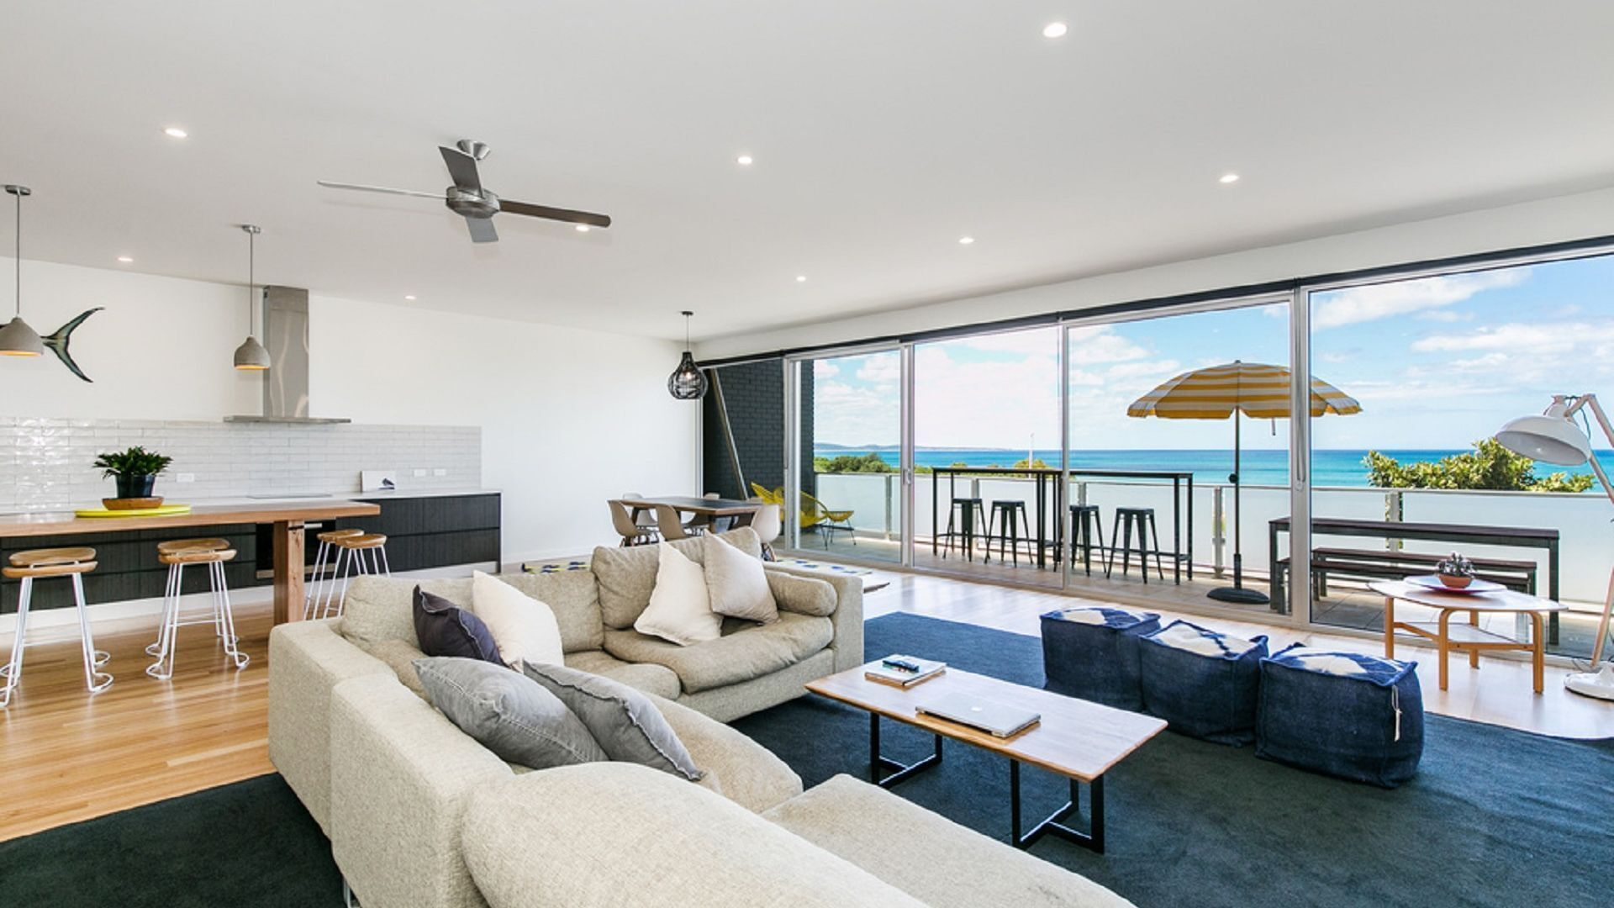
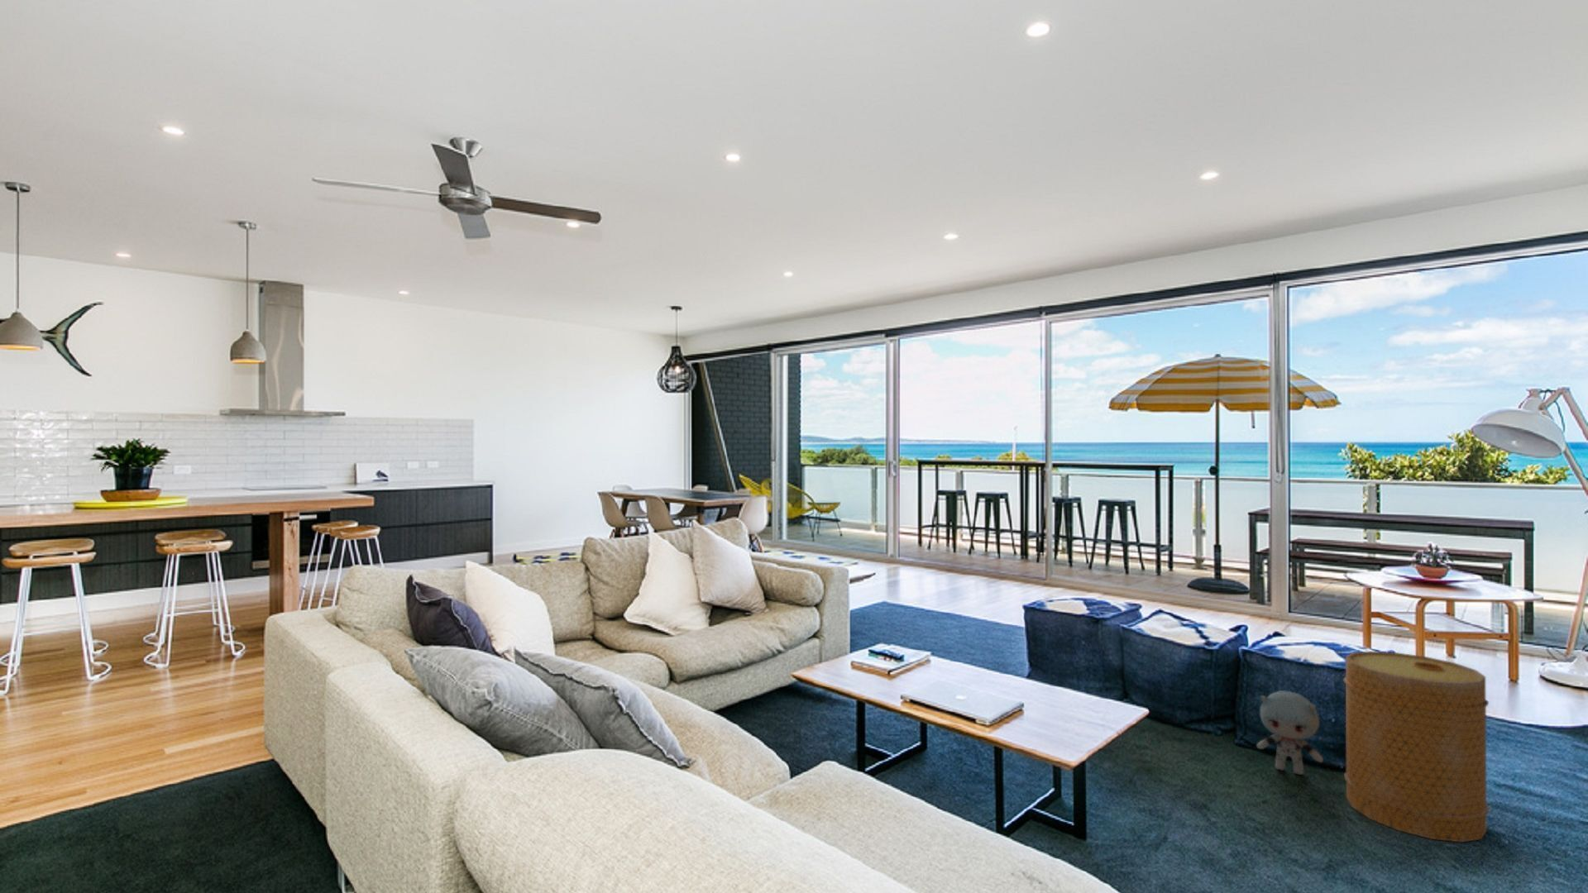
+ plush toy (1288, 732)
+ basket (1412, 739)
